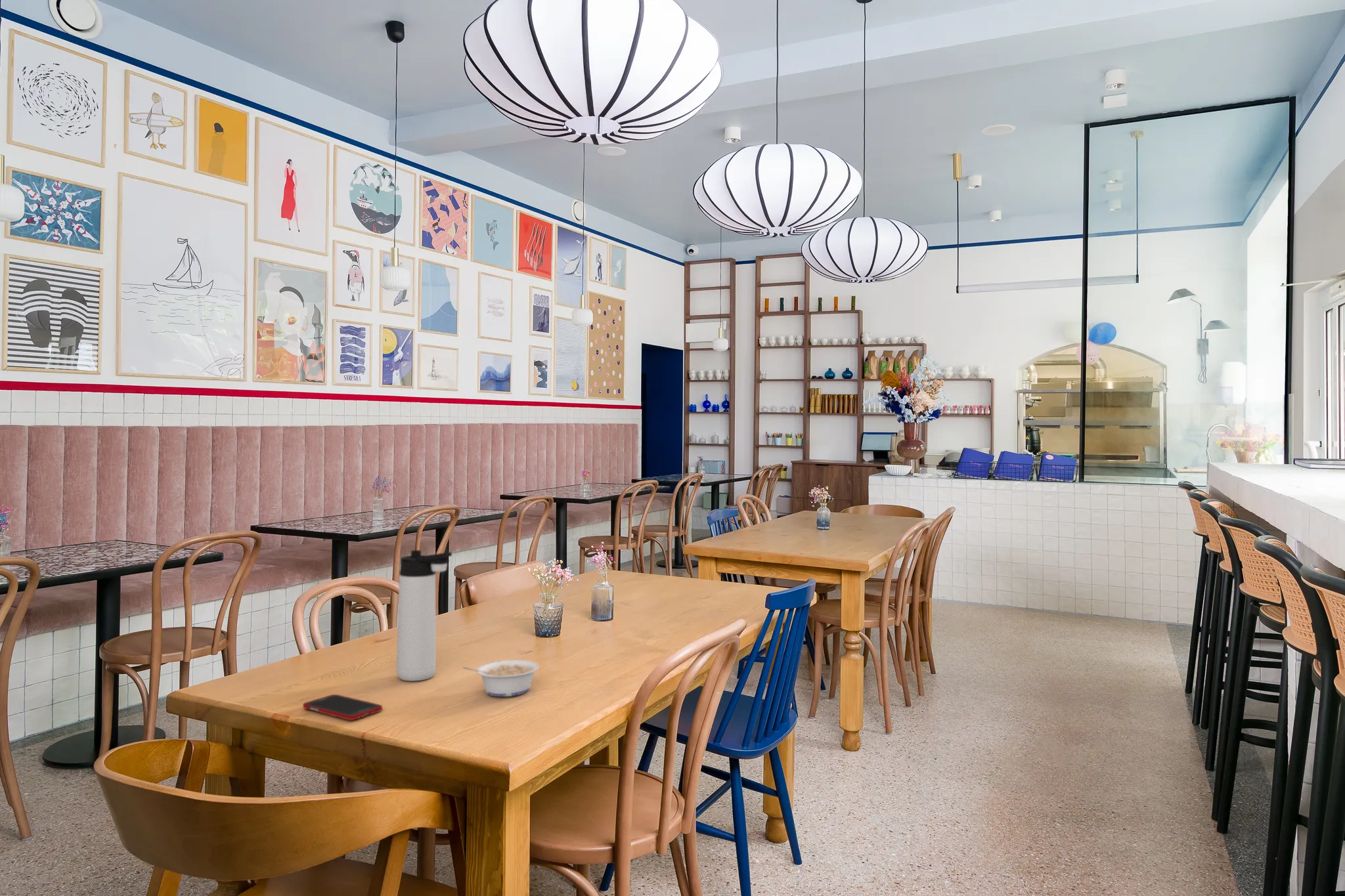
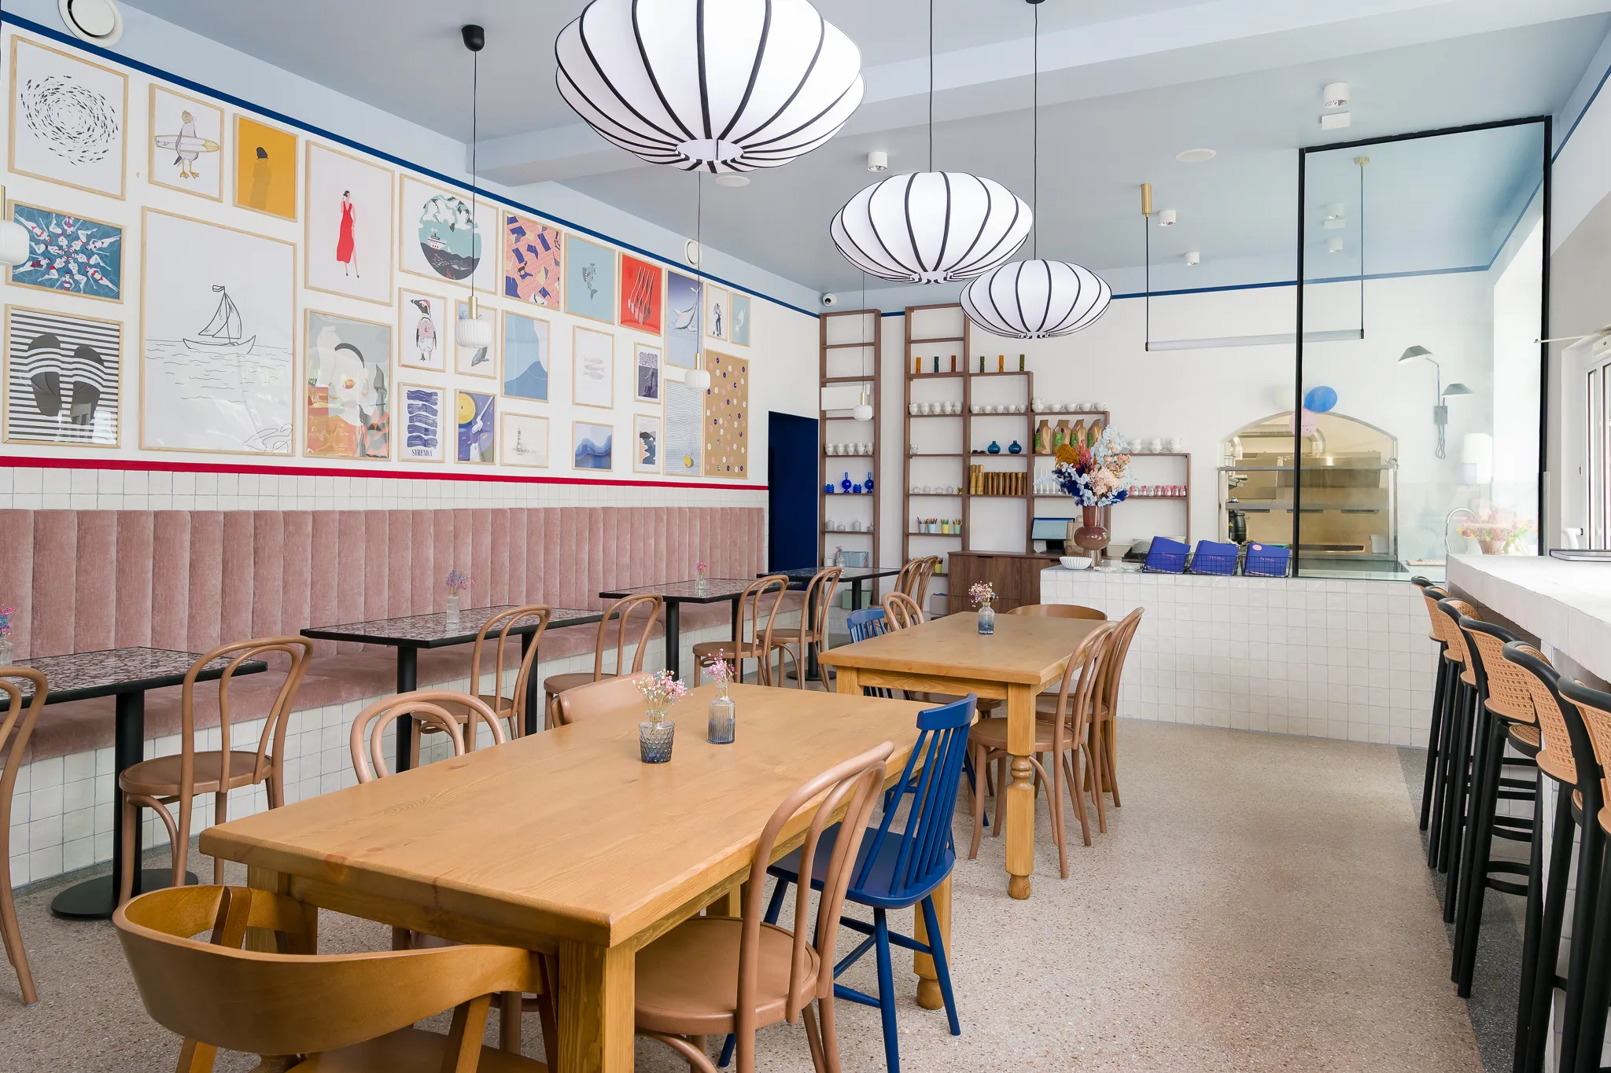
- legume (506, 677)
- thermos bottle (424, 614)
- cell phone (342, 707)
